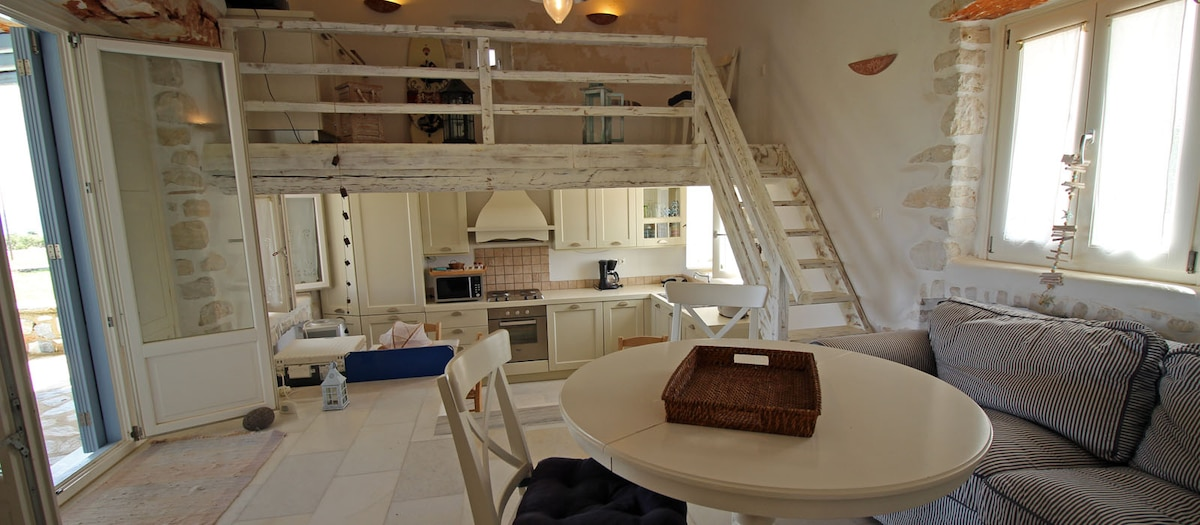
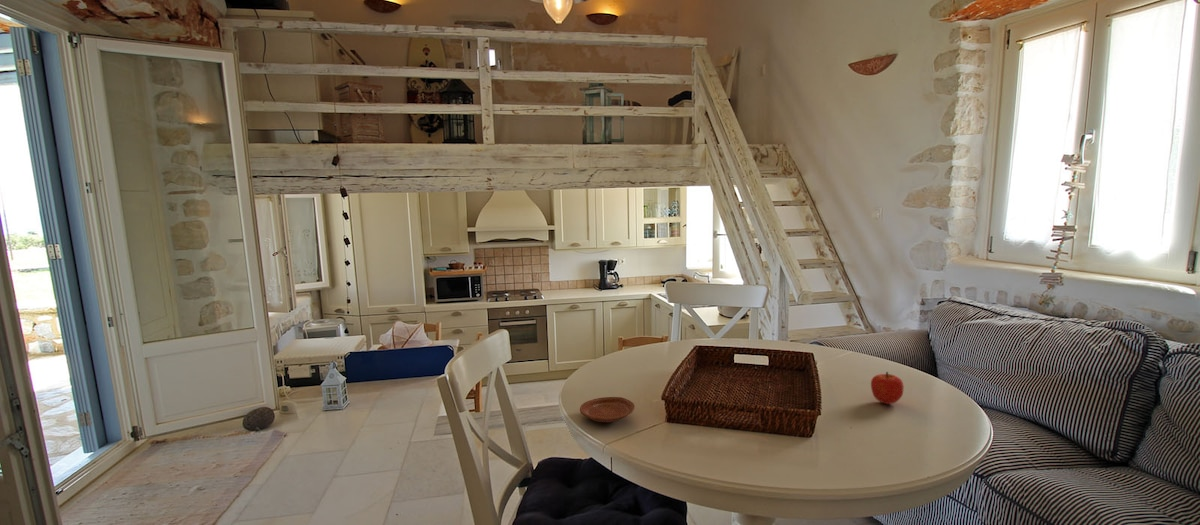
+ fruit (887, 387)
+ plate (607, 411)
